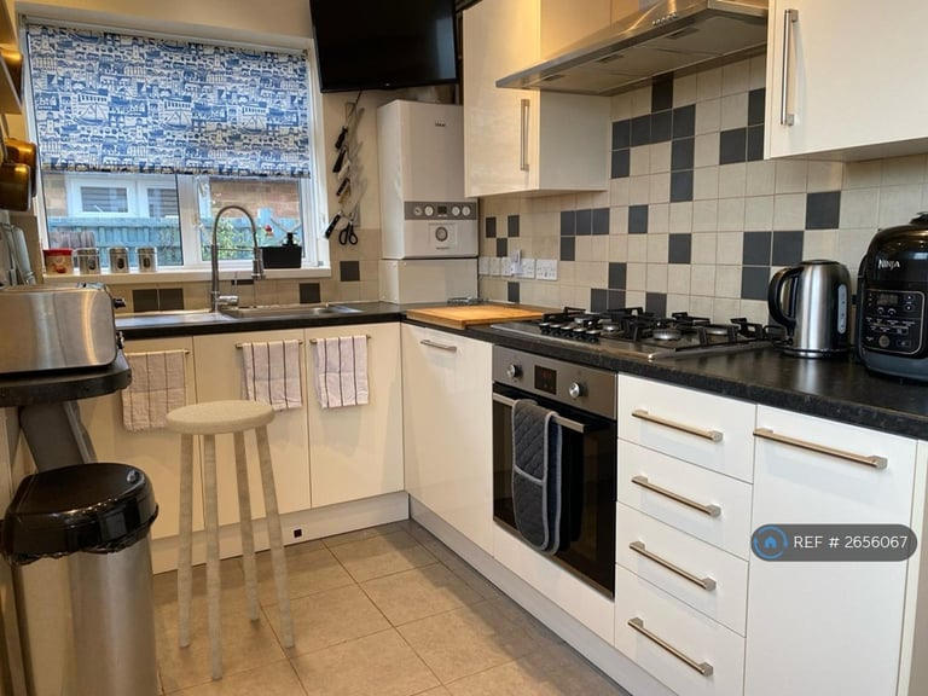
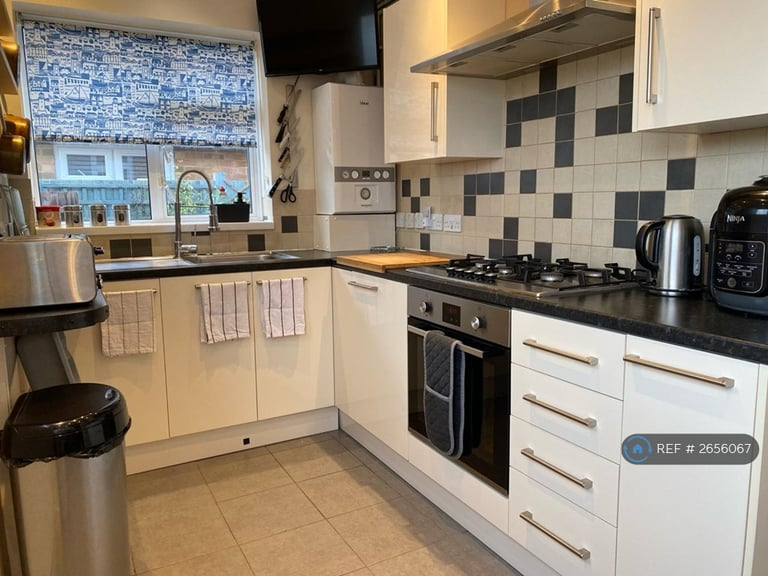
- stool (218, 530)
